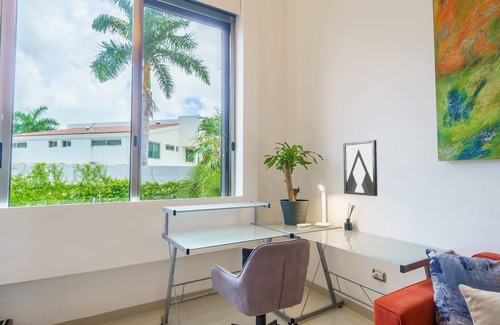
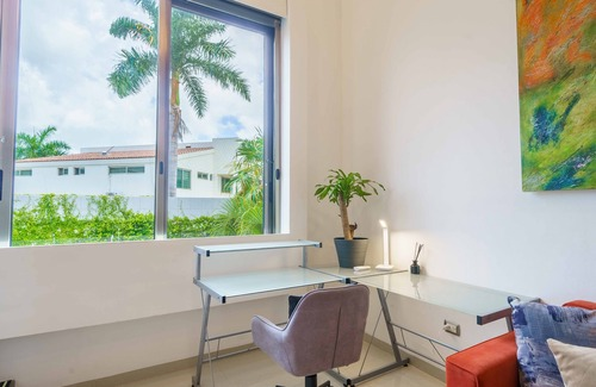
- wall art (359, 168)
